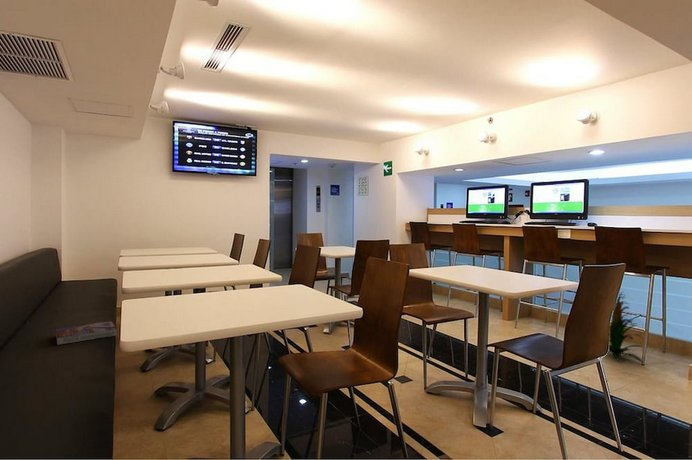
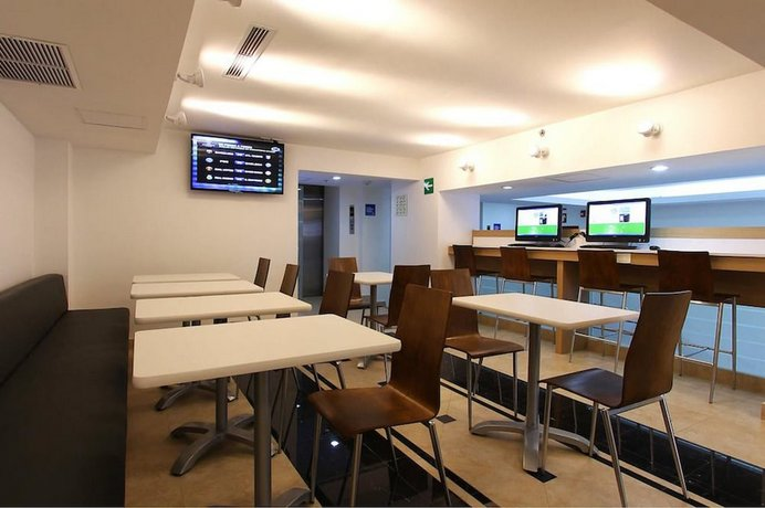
- textbook (86, 332)
- indoor plant (617, 319)
